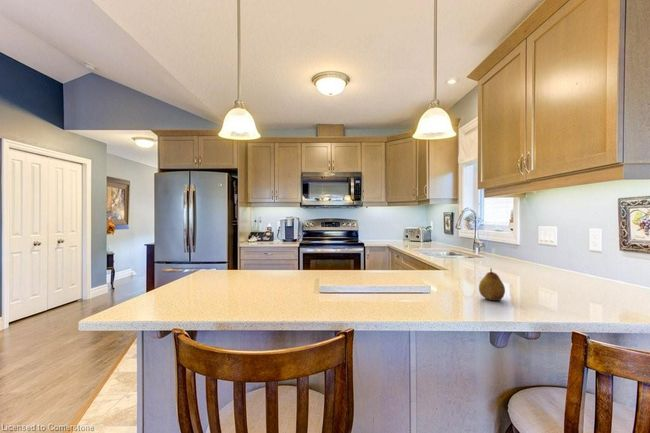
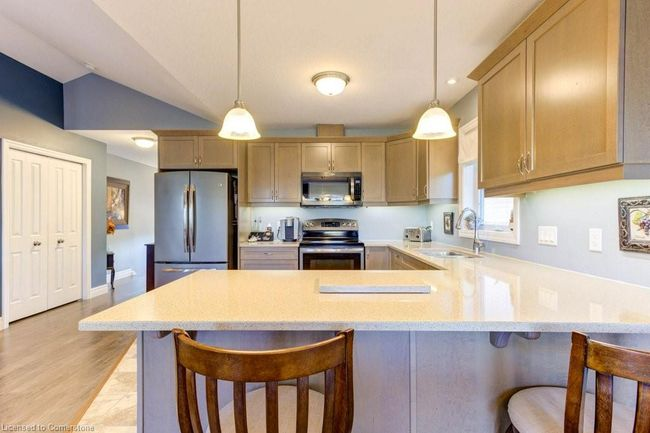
- fruit (491, 283)
